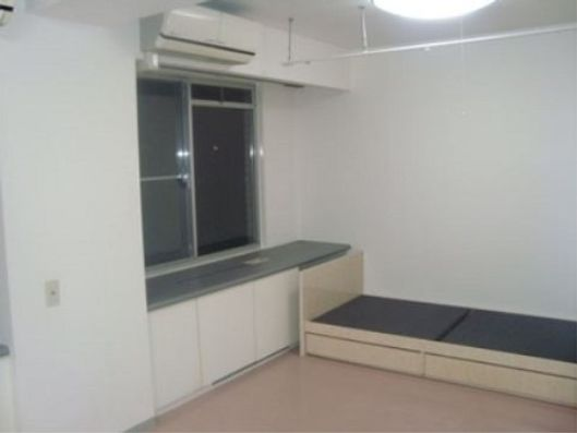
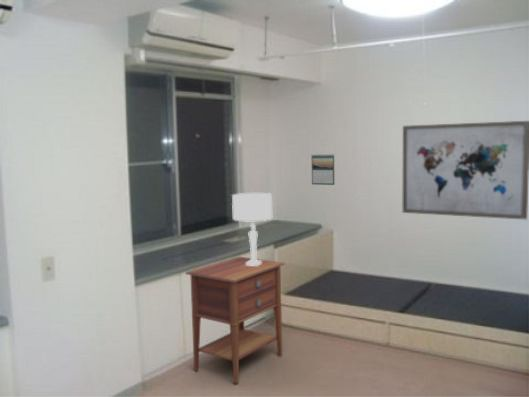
+ calendar (322, 169)
+ nightstand (237, 315)
+ table lamp (252, 229)
+ wall art (461, 170)
